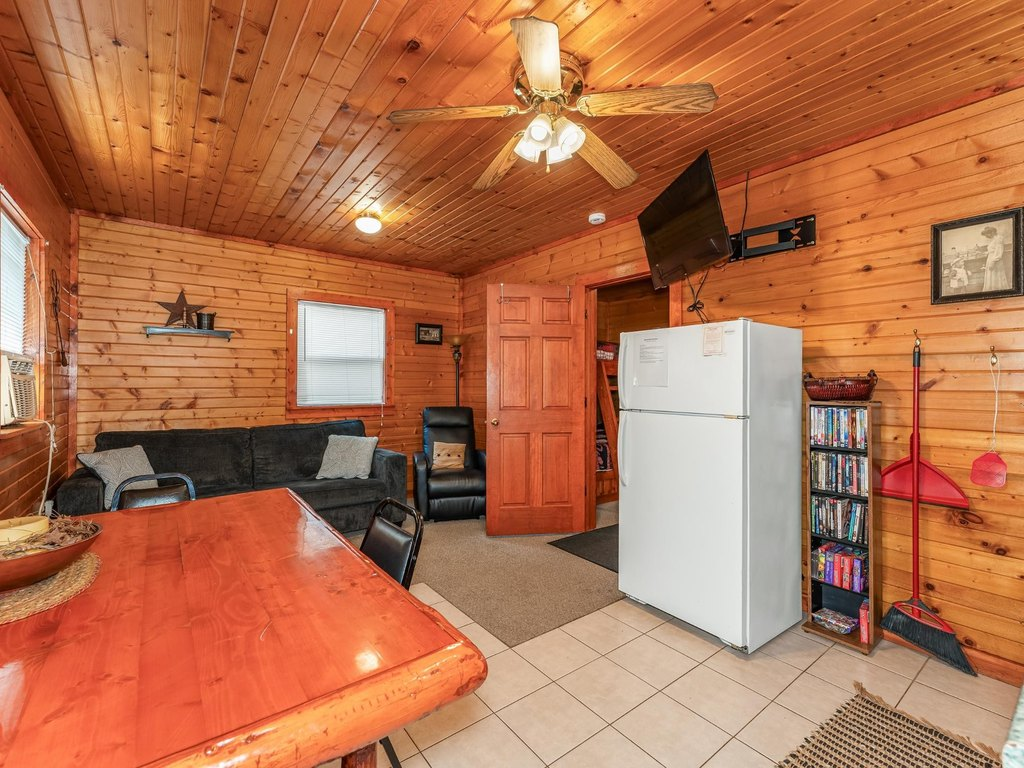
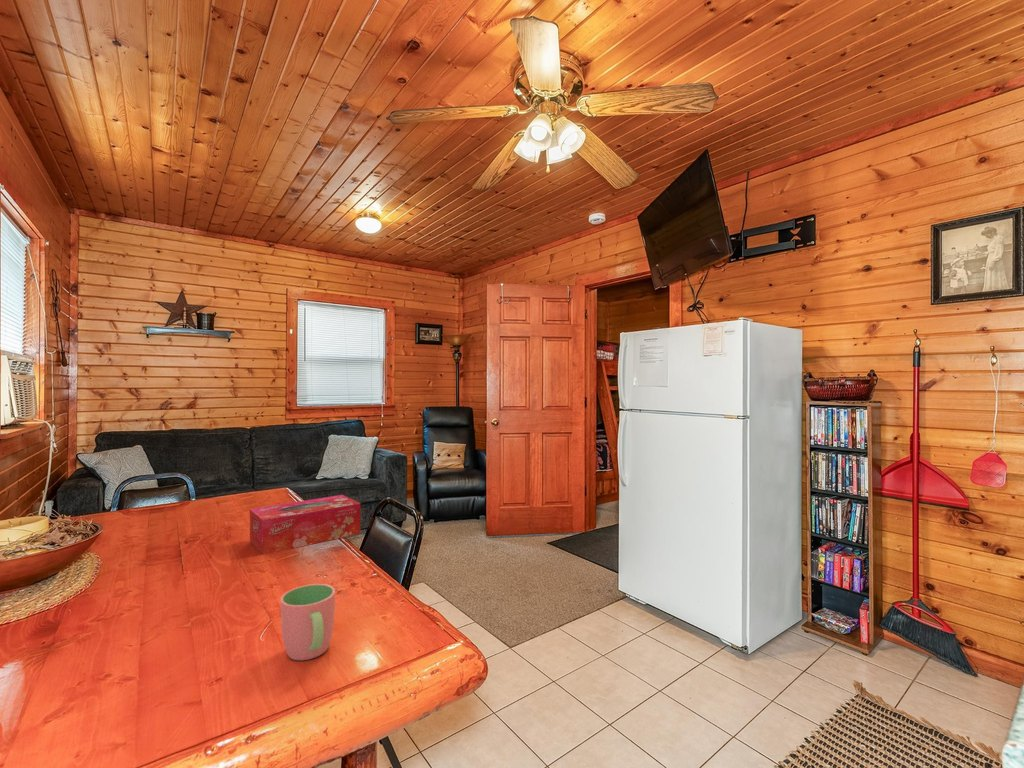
+ tissue box (306, 521)
+ cup (310, 625)
